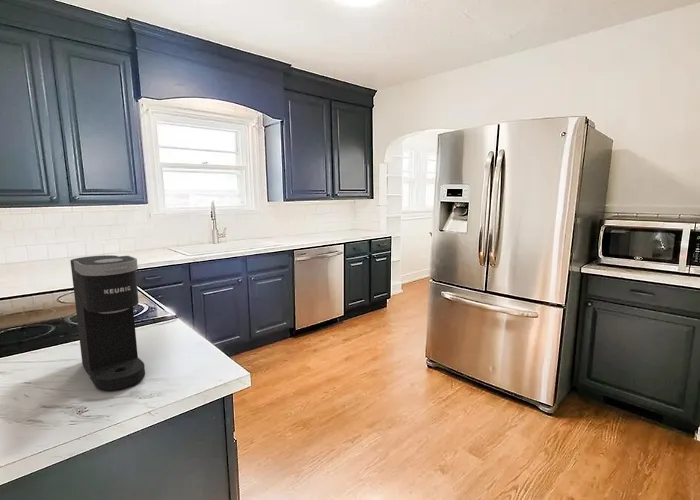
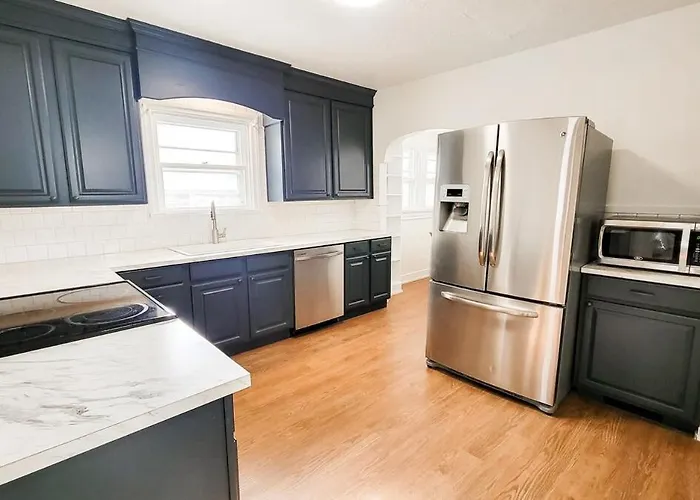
- coffee maker (107, 315)
